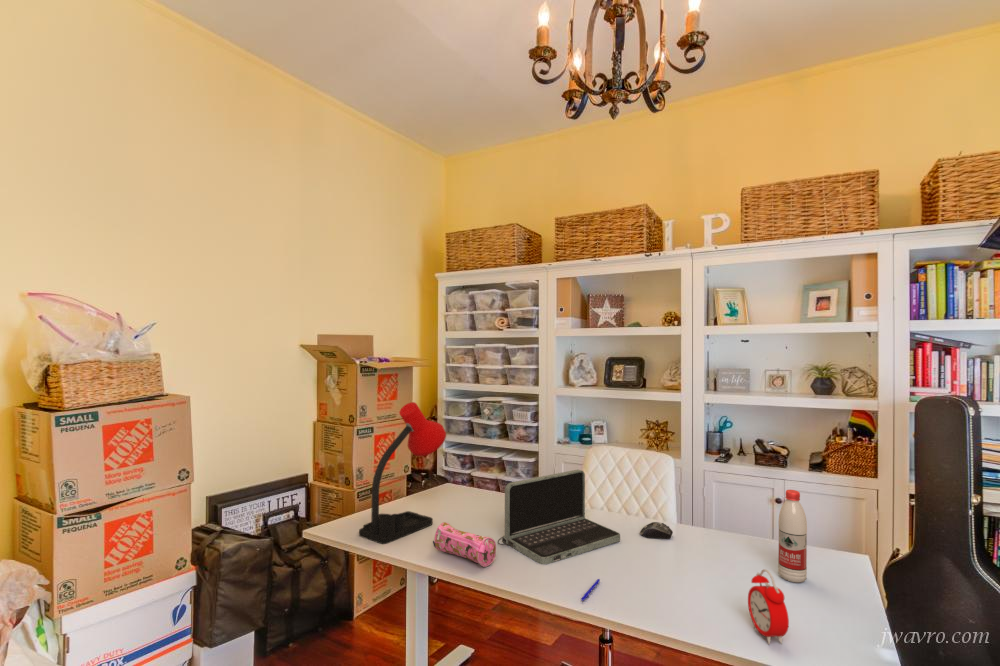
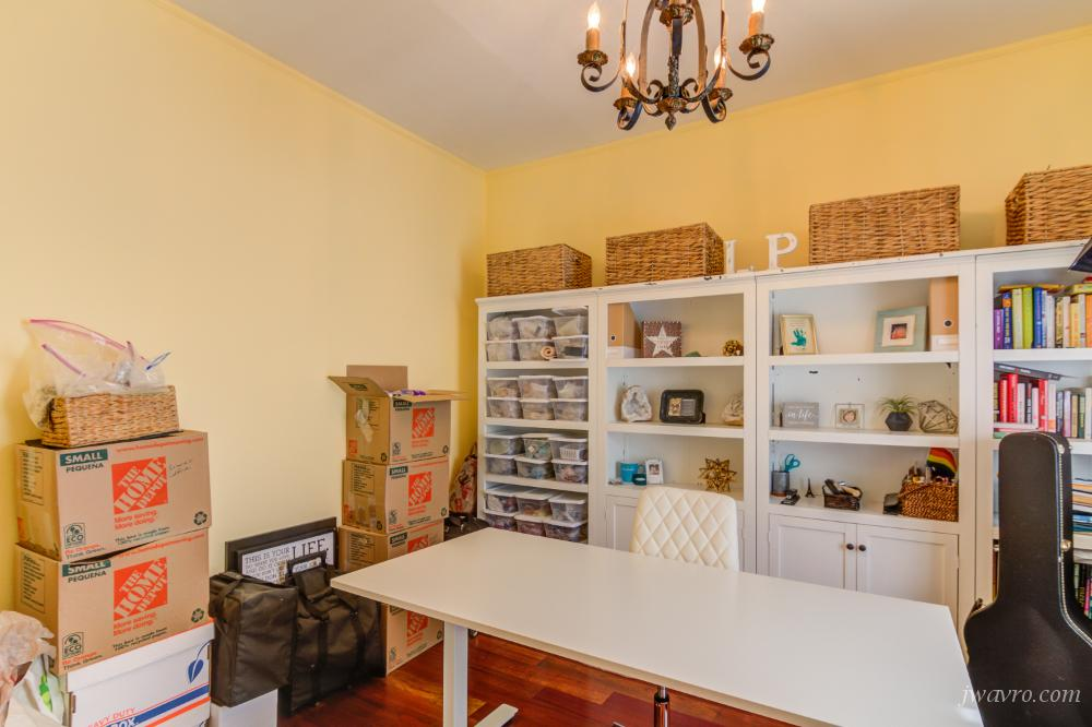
- pen (591, 588)
- water bottle (792, 534)
- alarm clock (767, 603)
- laptop (557, 511)
- pencil case (464, 543)
- desk lamp (413, 454)
- computer mouse (656, 529)
